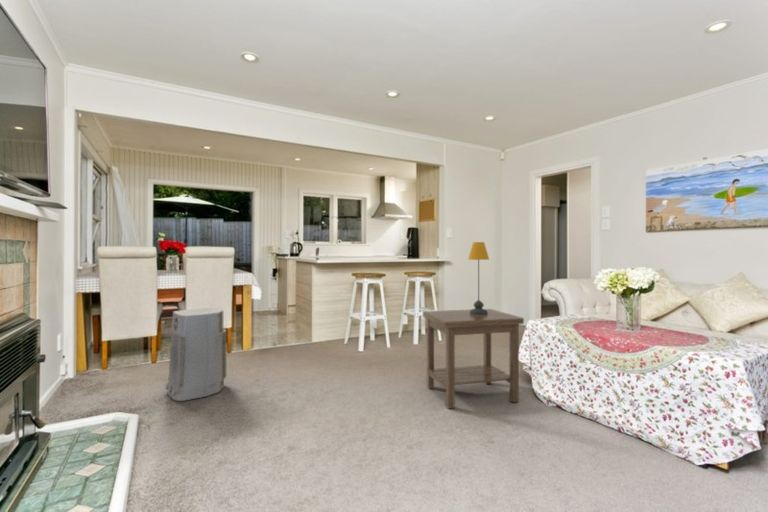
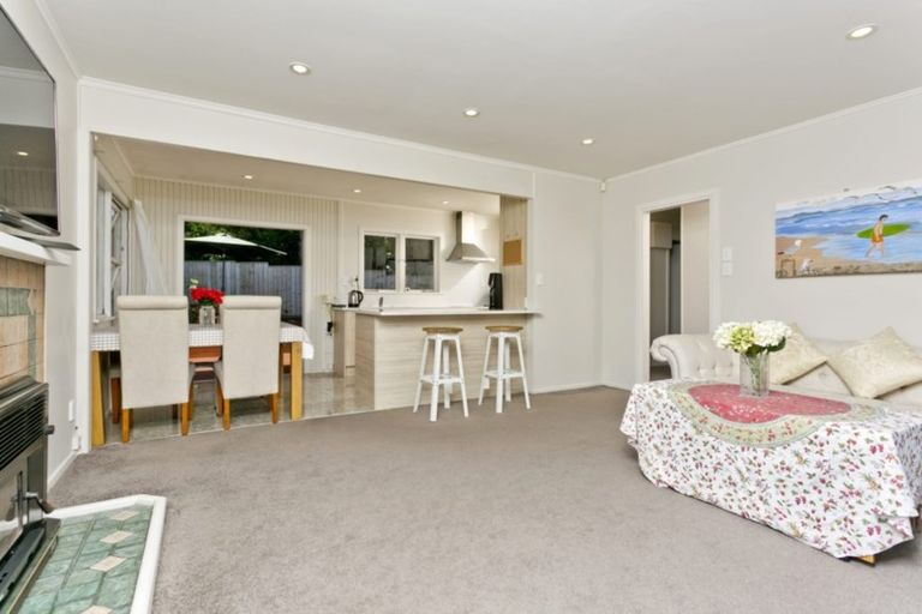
- side table (470, 366)
- table lamp (478, 277)
- air purifier (198, 350)
